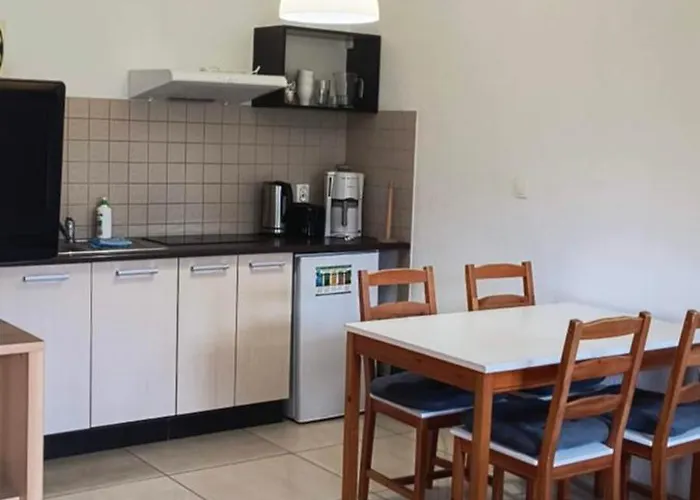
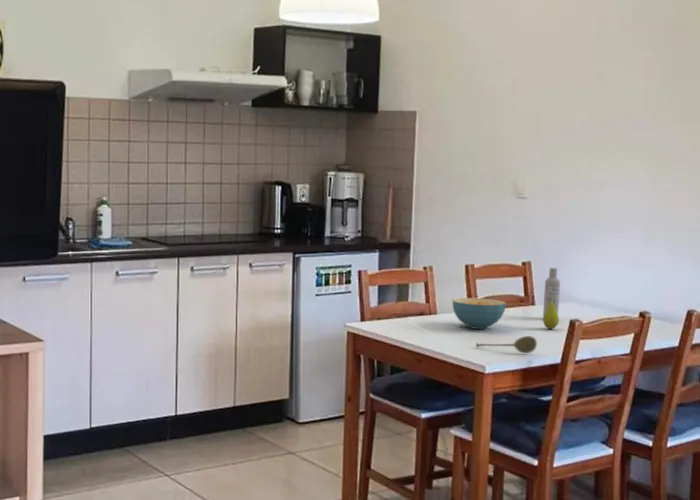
+ cereal bowl (478, 314)
+ bottle (551, 293)
+ soupspoon (505, 344)
+ fruit (551, 312)
